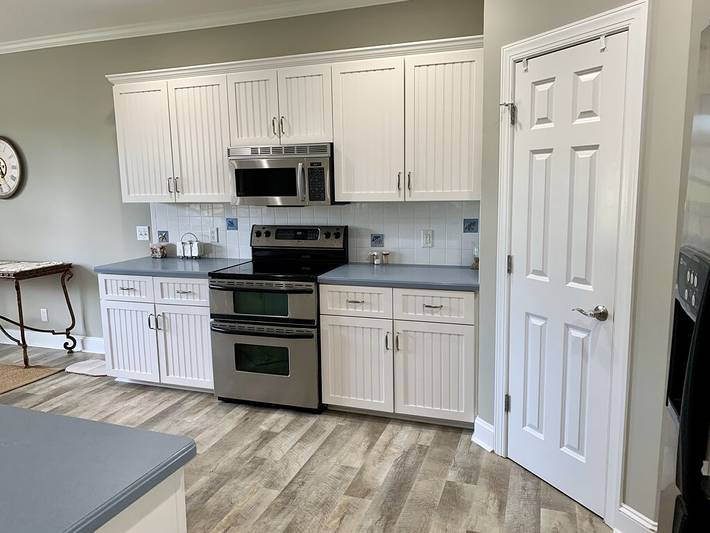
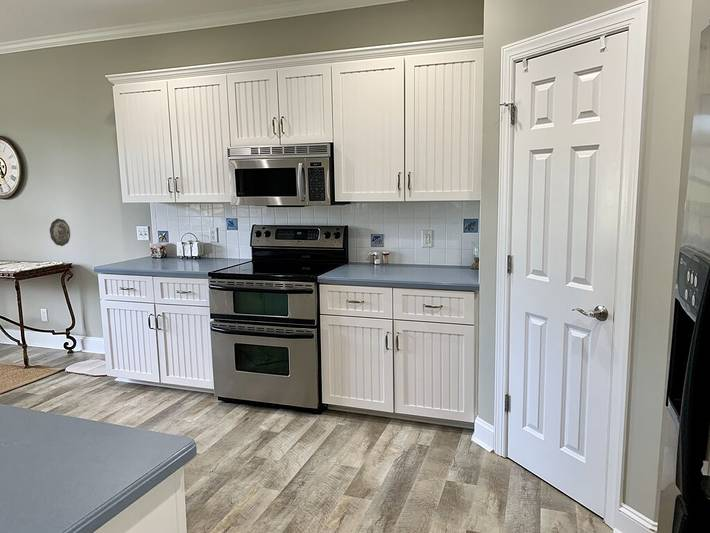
+ decorative plate (61, 232)
